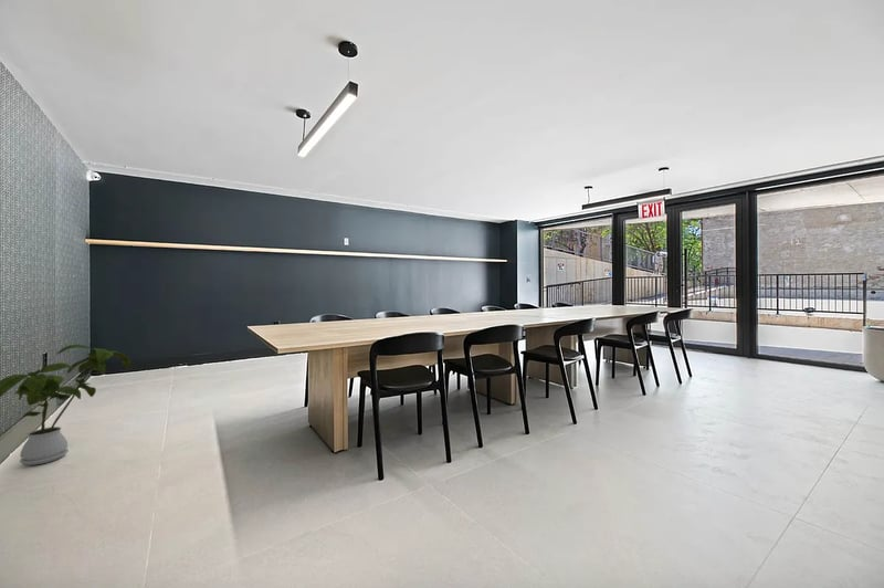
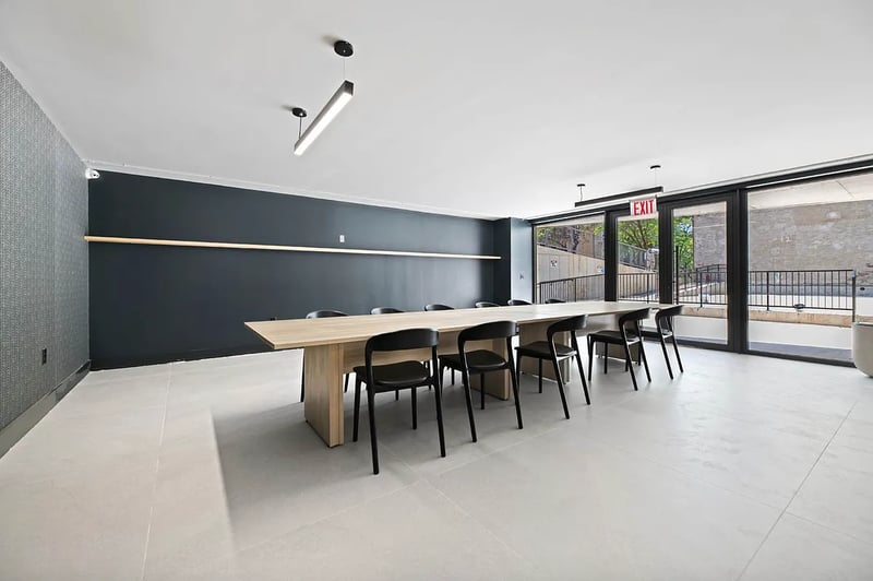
- house plant (71, 398)
